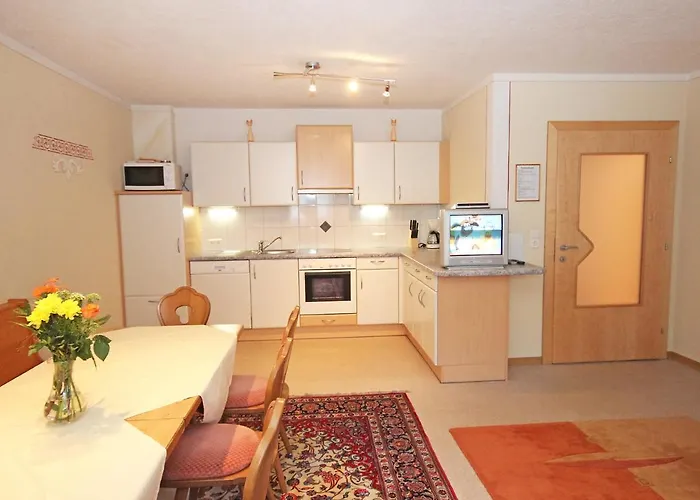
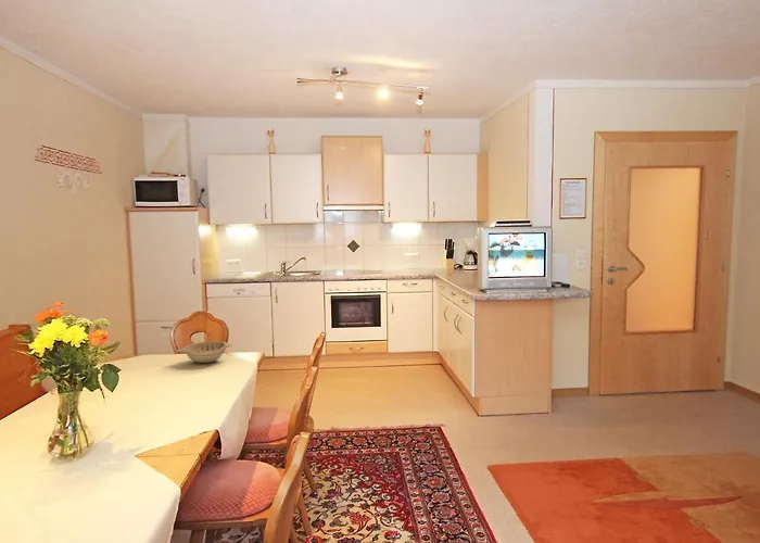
+ decorative bowl (205, 353)
